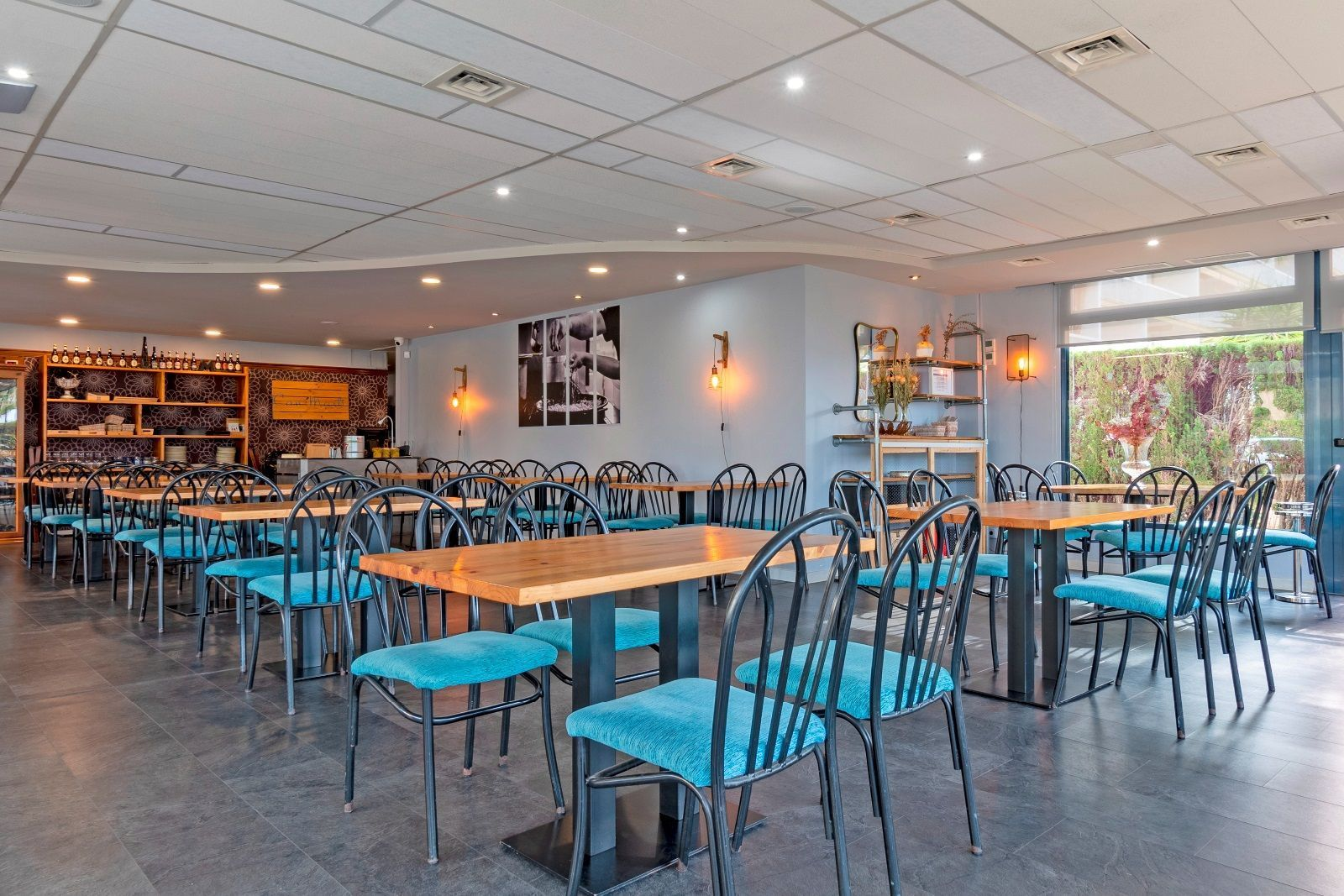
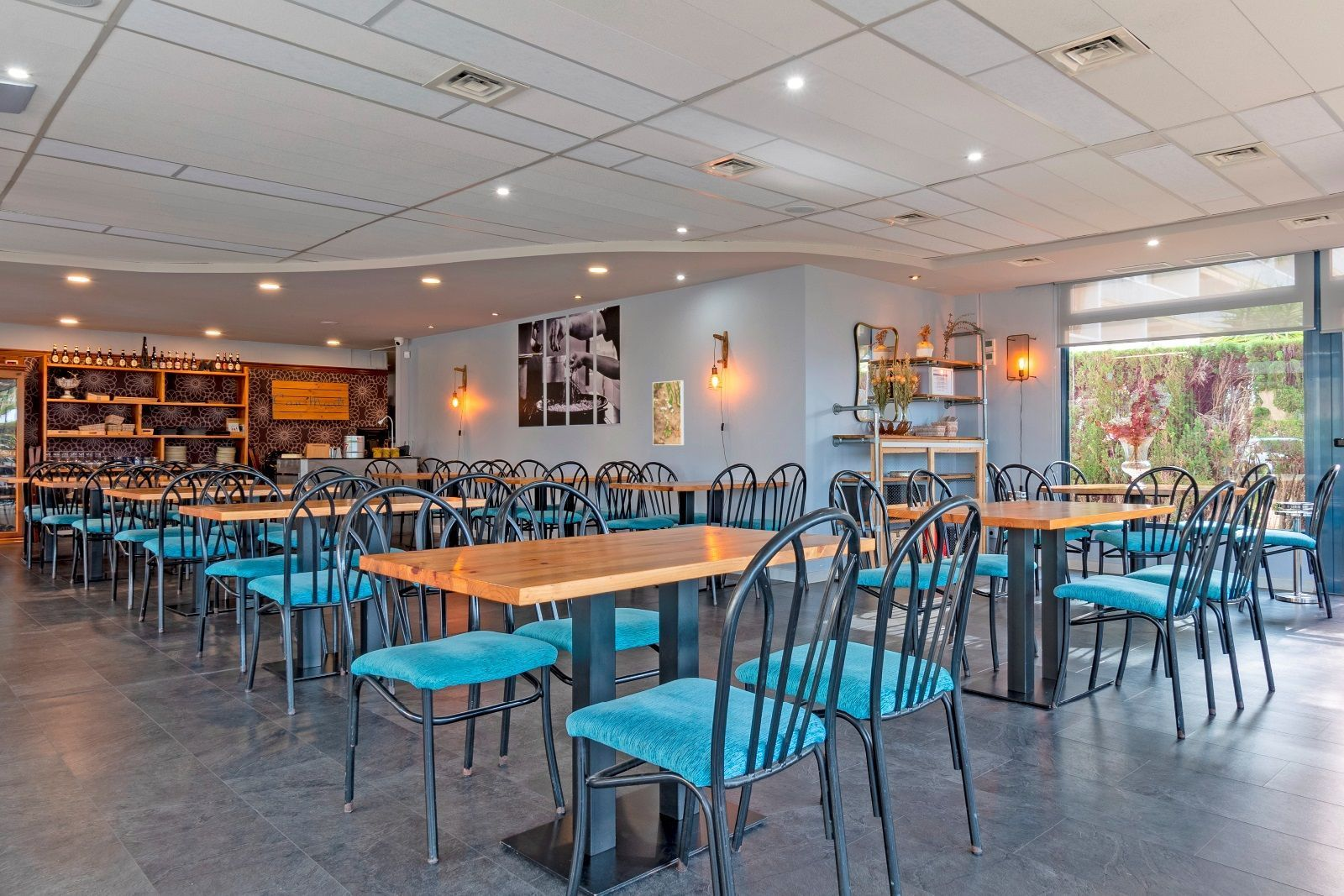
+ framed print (668, 413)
